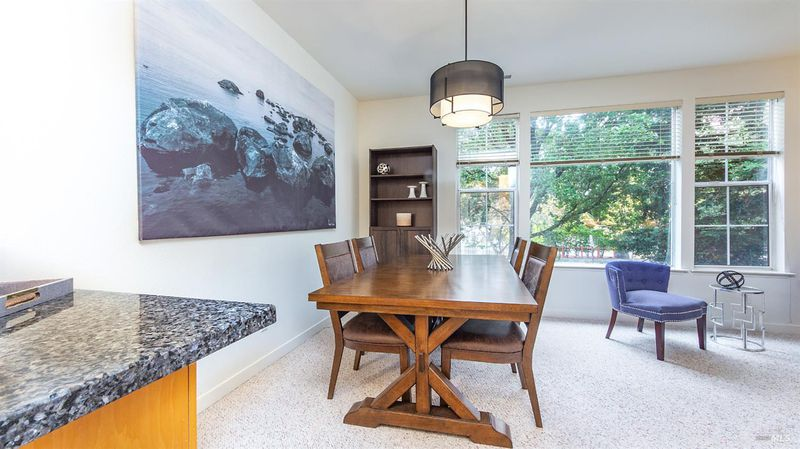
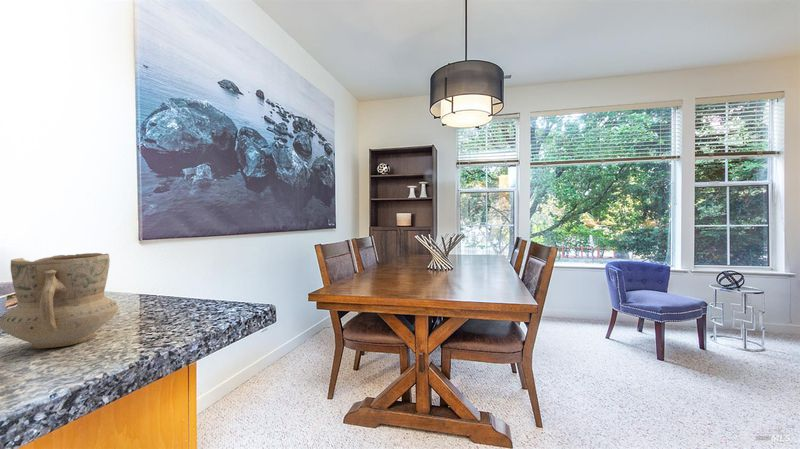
+ mug (63, 299)
